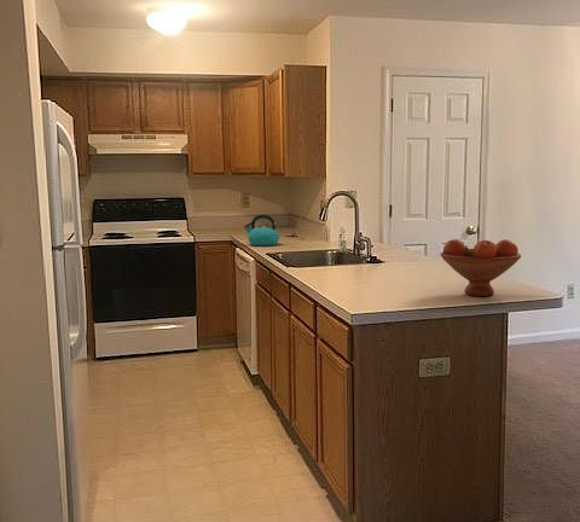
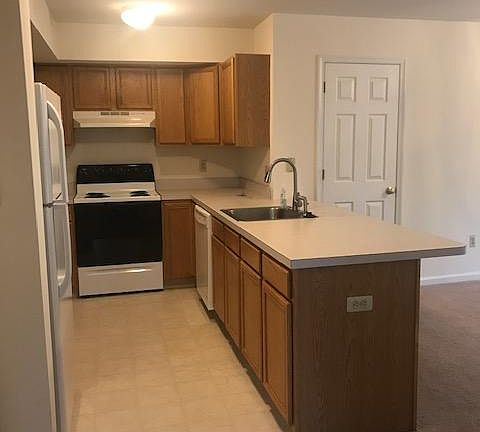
- fruit bowl (480, 266)
- kettle (261, 230)
